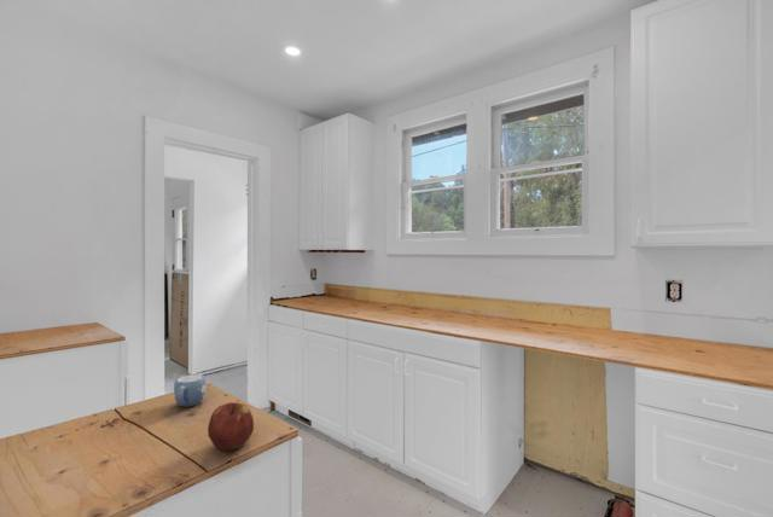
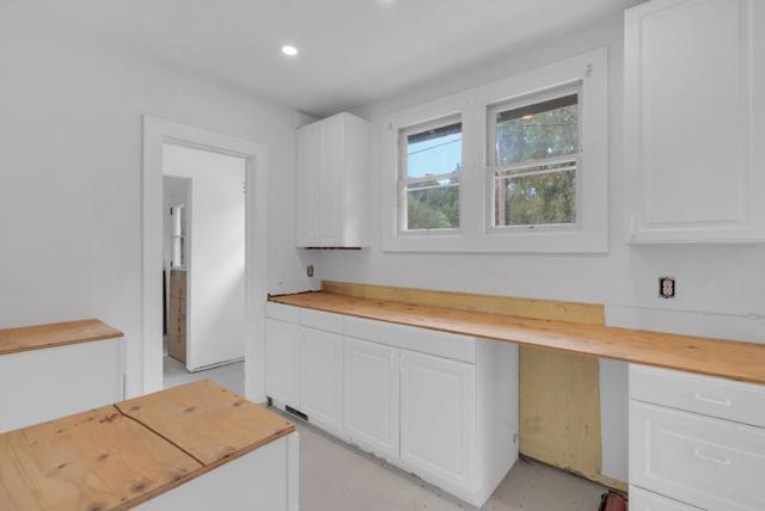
- apple (231, 423)
- mug (187, 393)
